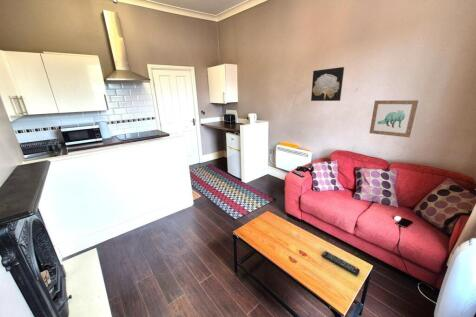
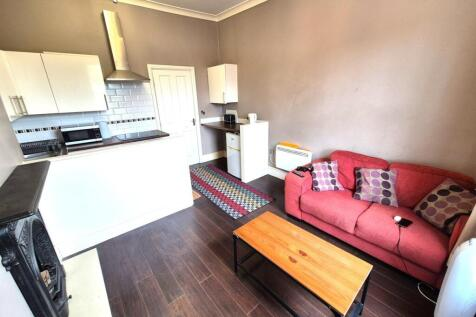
- wall art (391, 118)
- remote control (339, 262)
- wall art (326, 85)
